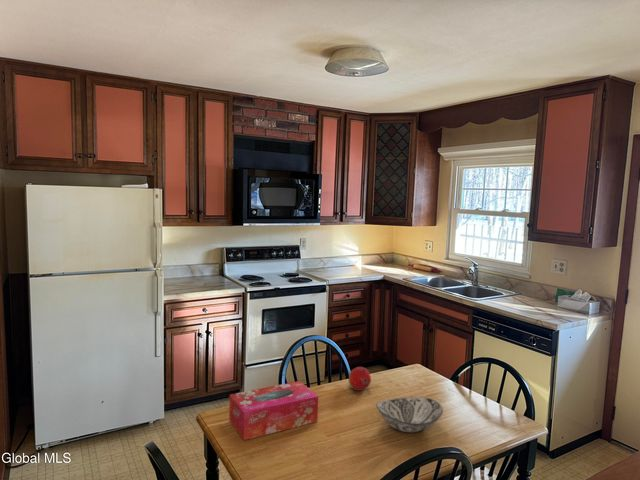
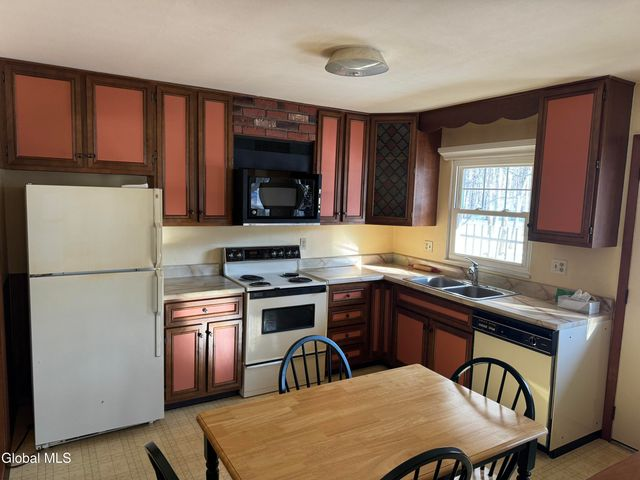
- tissue box (273, 408)
- decorative bowl (409, 416)
- fruit (358, 377)
